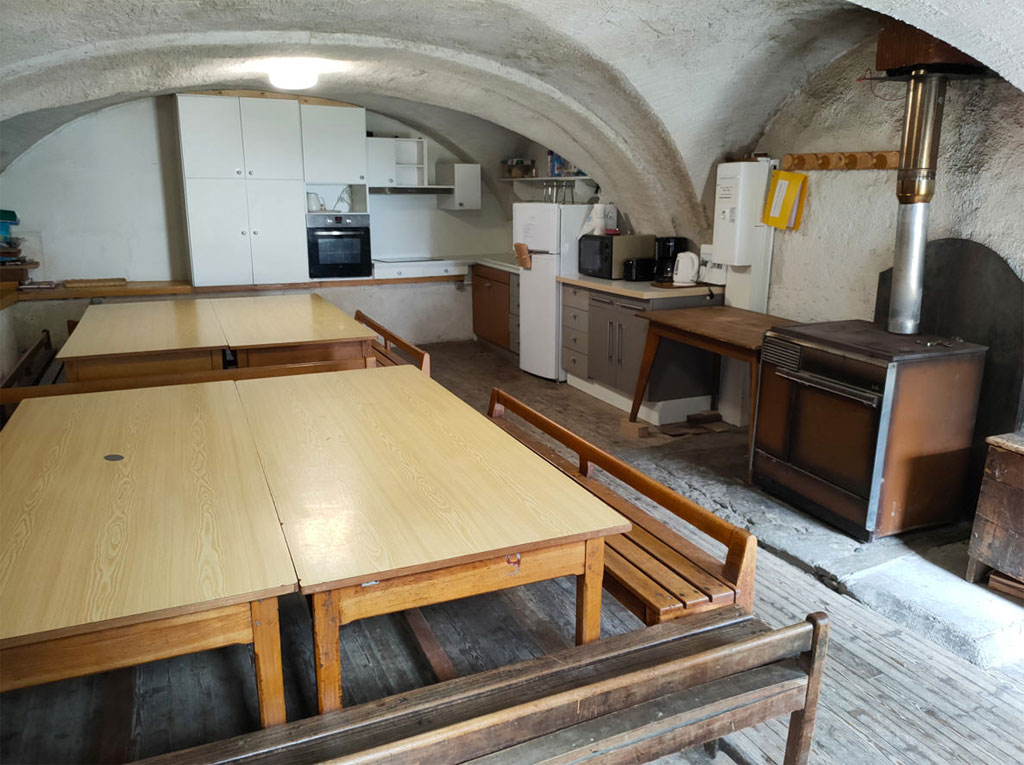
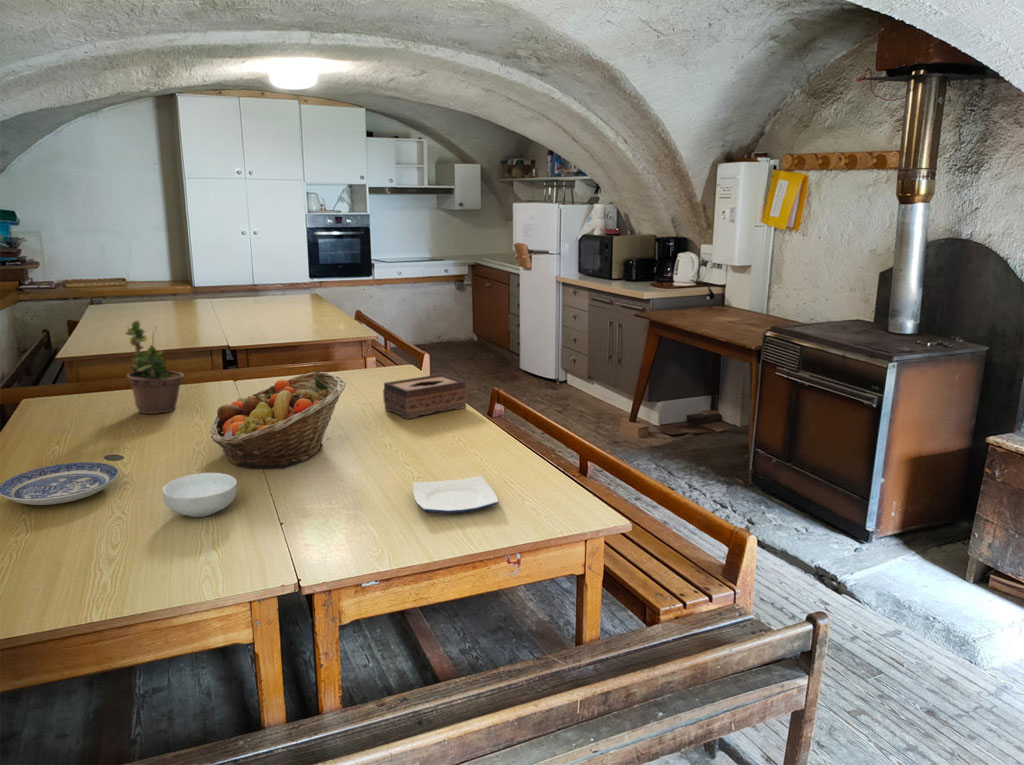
+ tissue box (425, 395)
+ plate (454, 496)
+ cereal bowl (201, 497)
+ potted plant (154, 362)
+ plate (61, 486)
+ fruit basket (279, 416)
